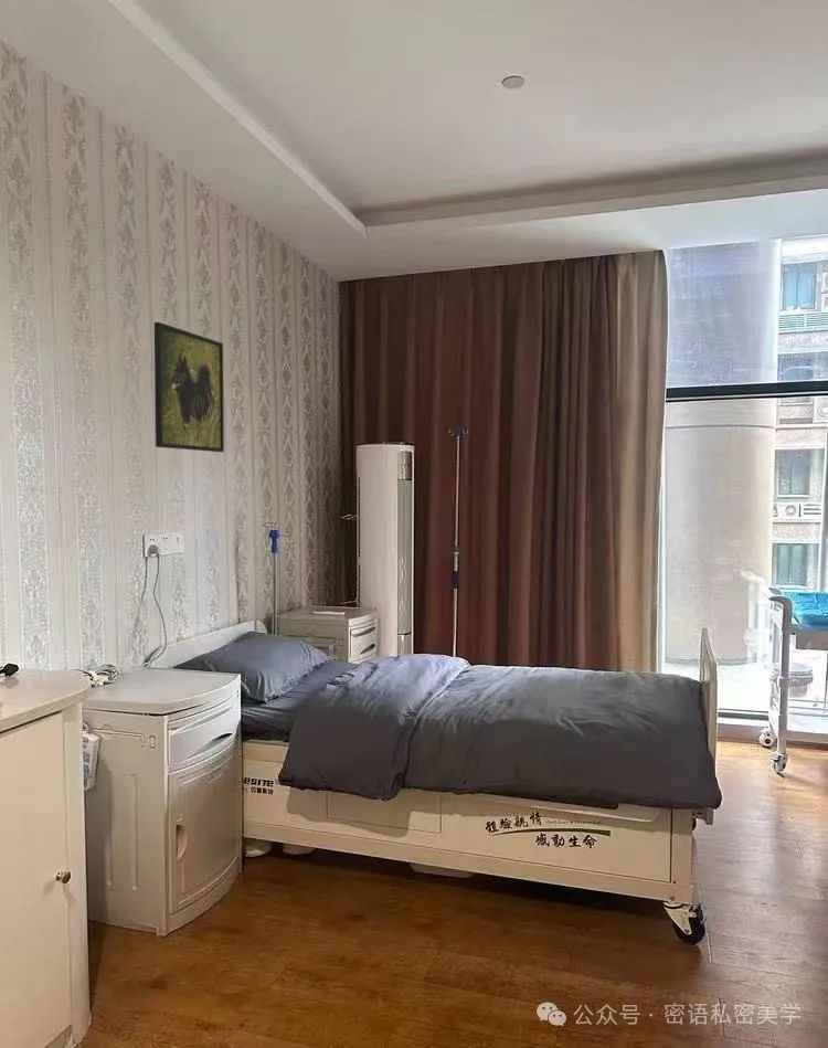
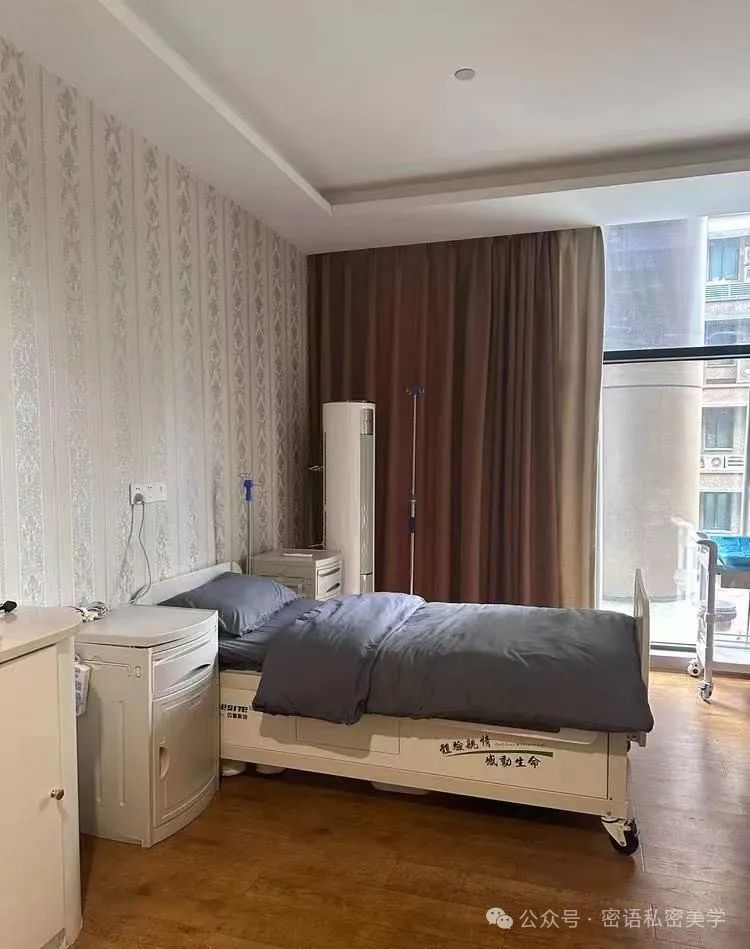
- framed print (191, 391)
